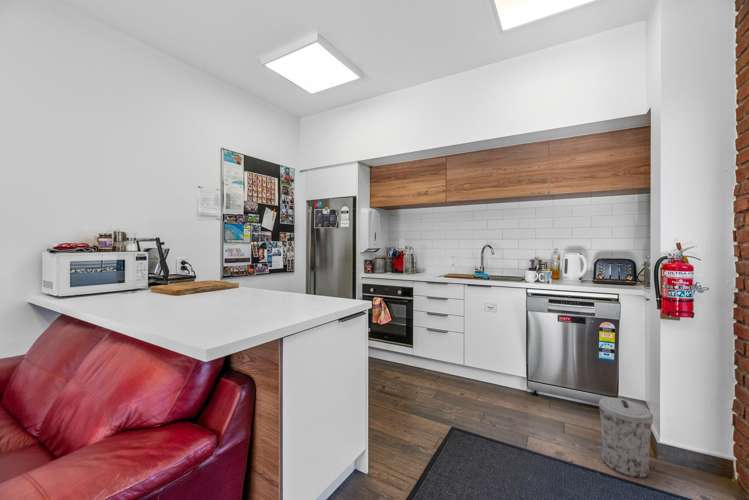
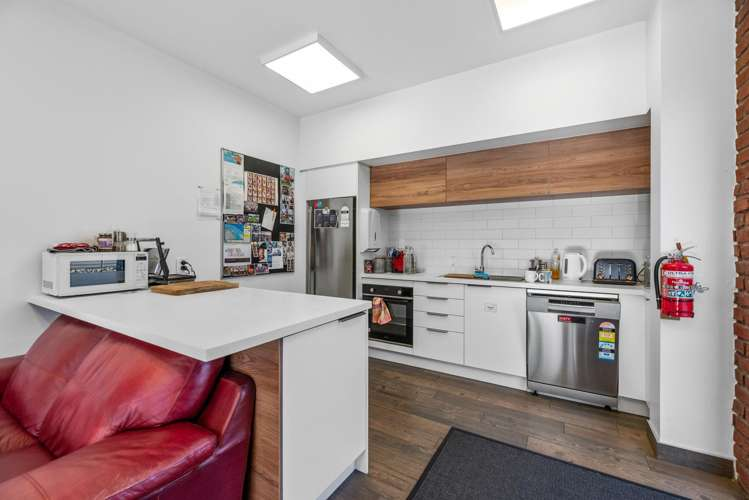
- trash can (624, 433)
